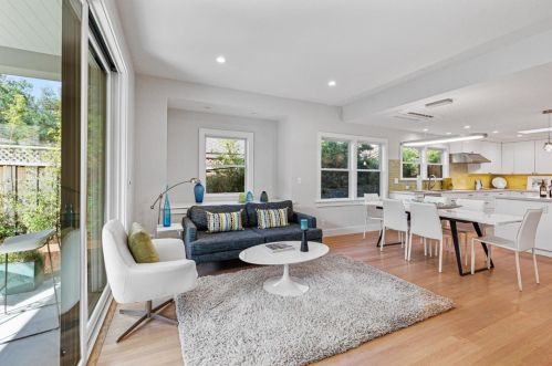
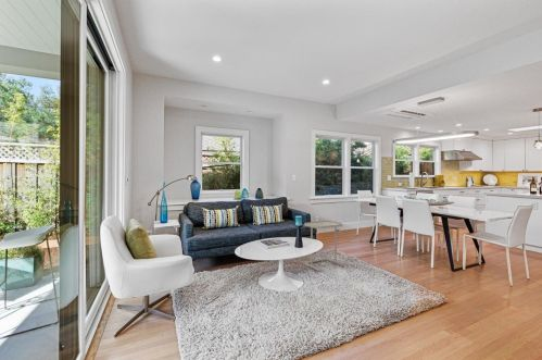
+ side table (335, 244)
